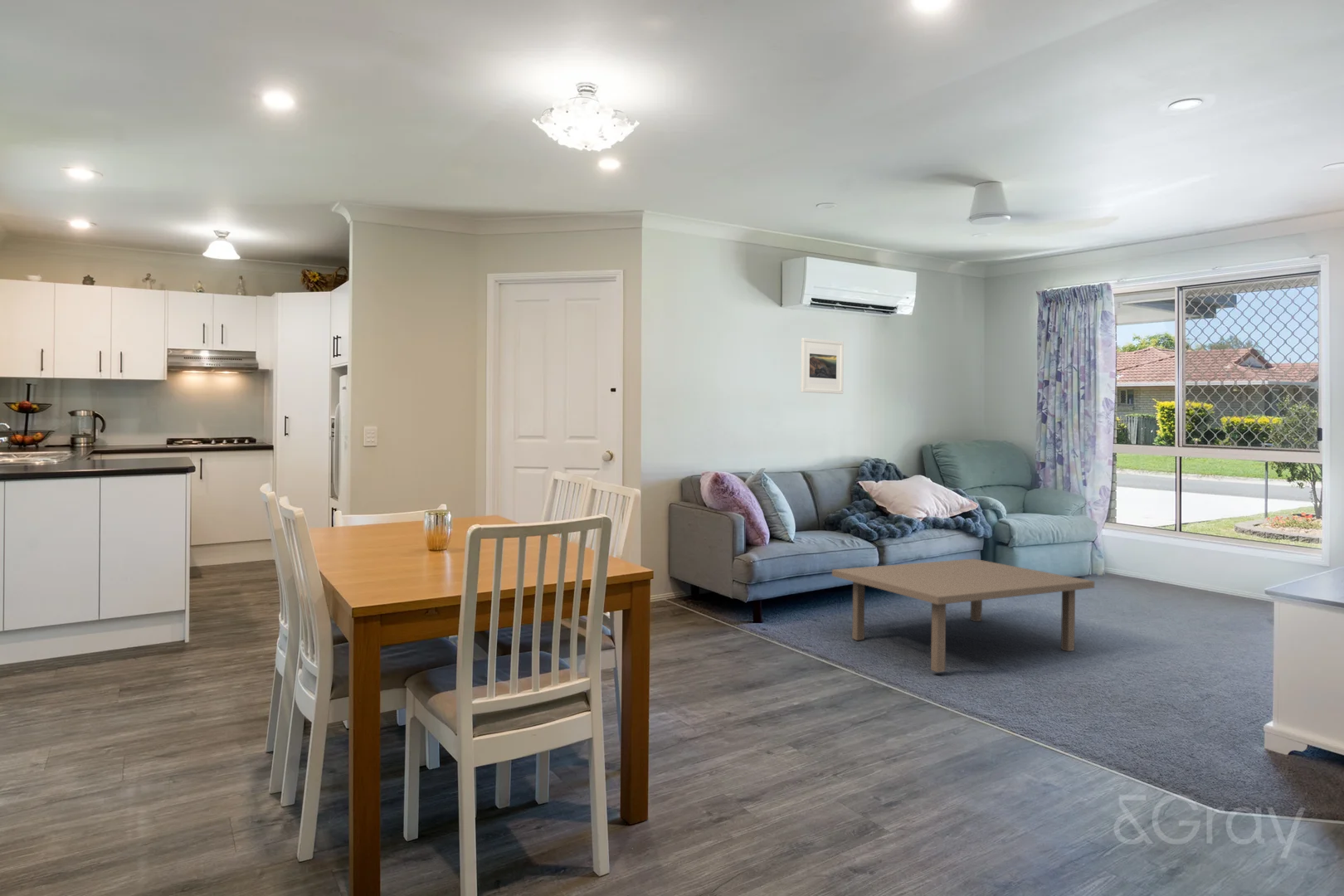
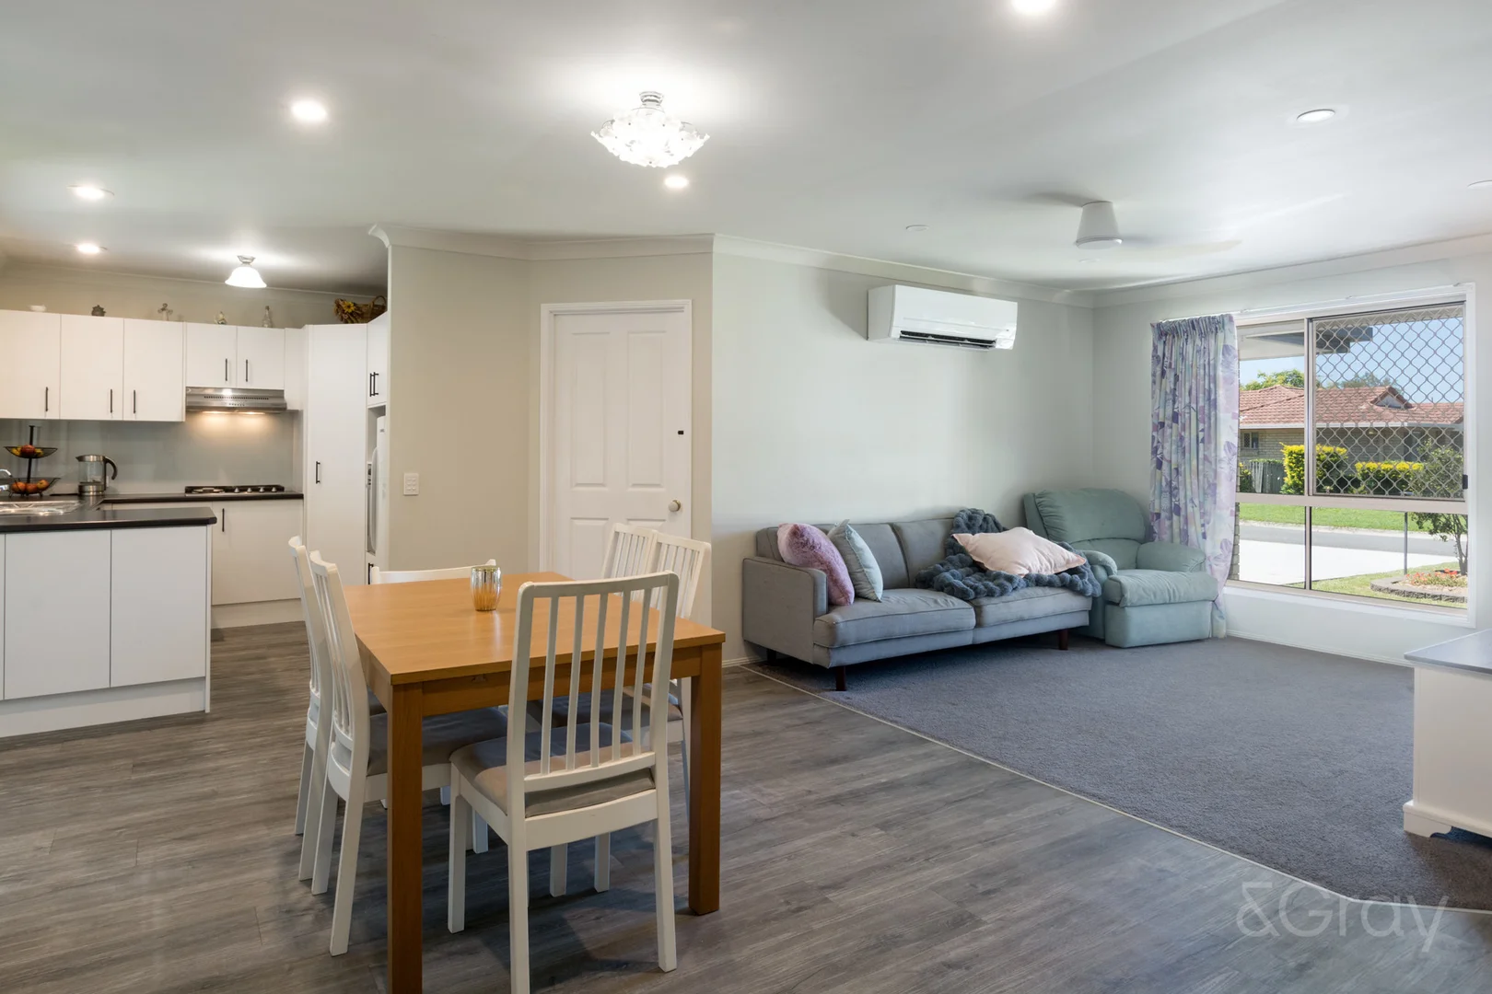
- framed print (822, 366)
- coffee table (957, 602)
